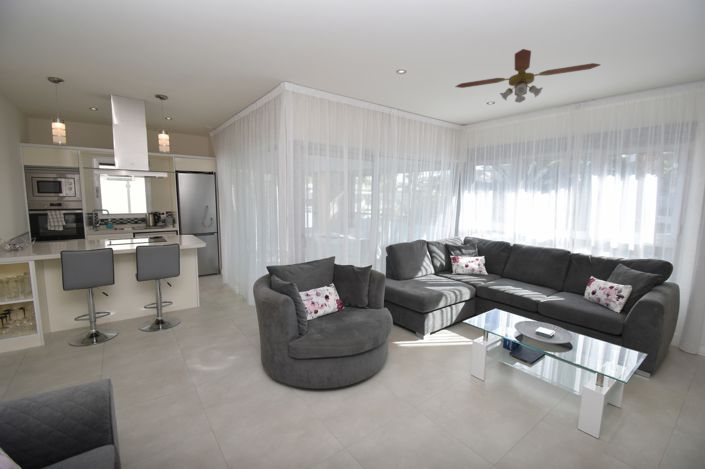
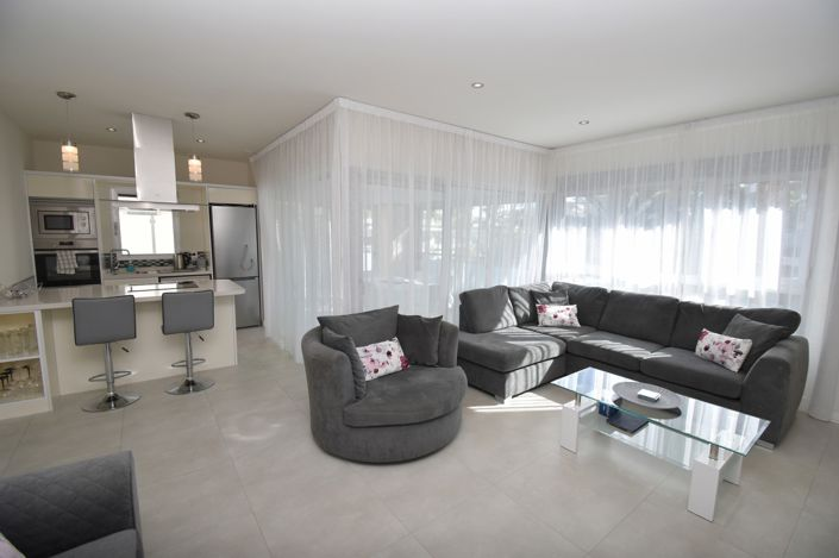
- ceiling fan (521, 80)
